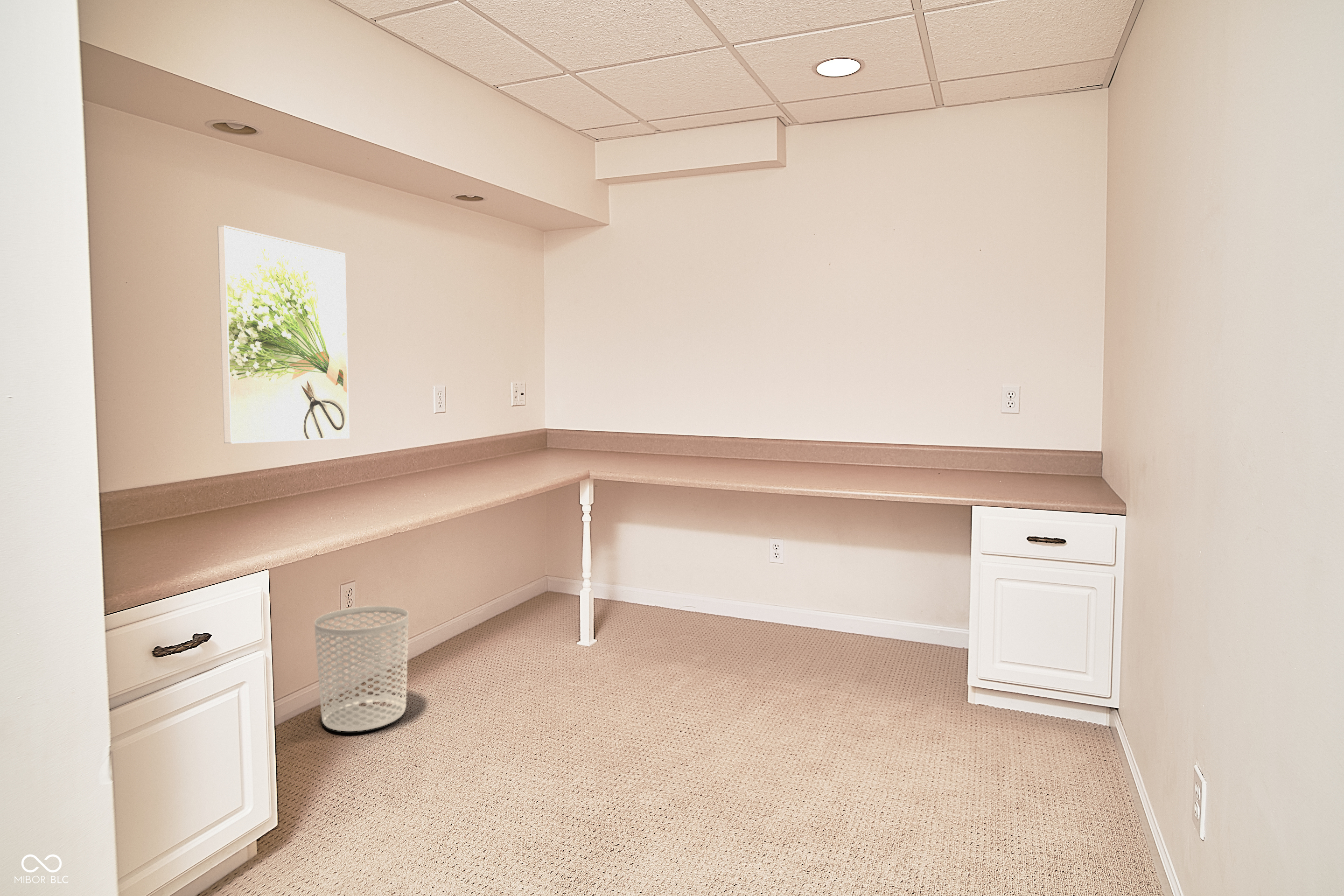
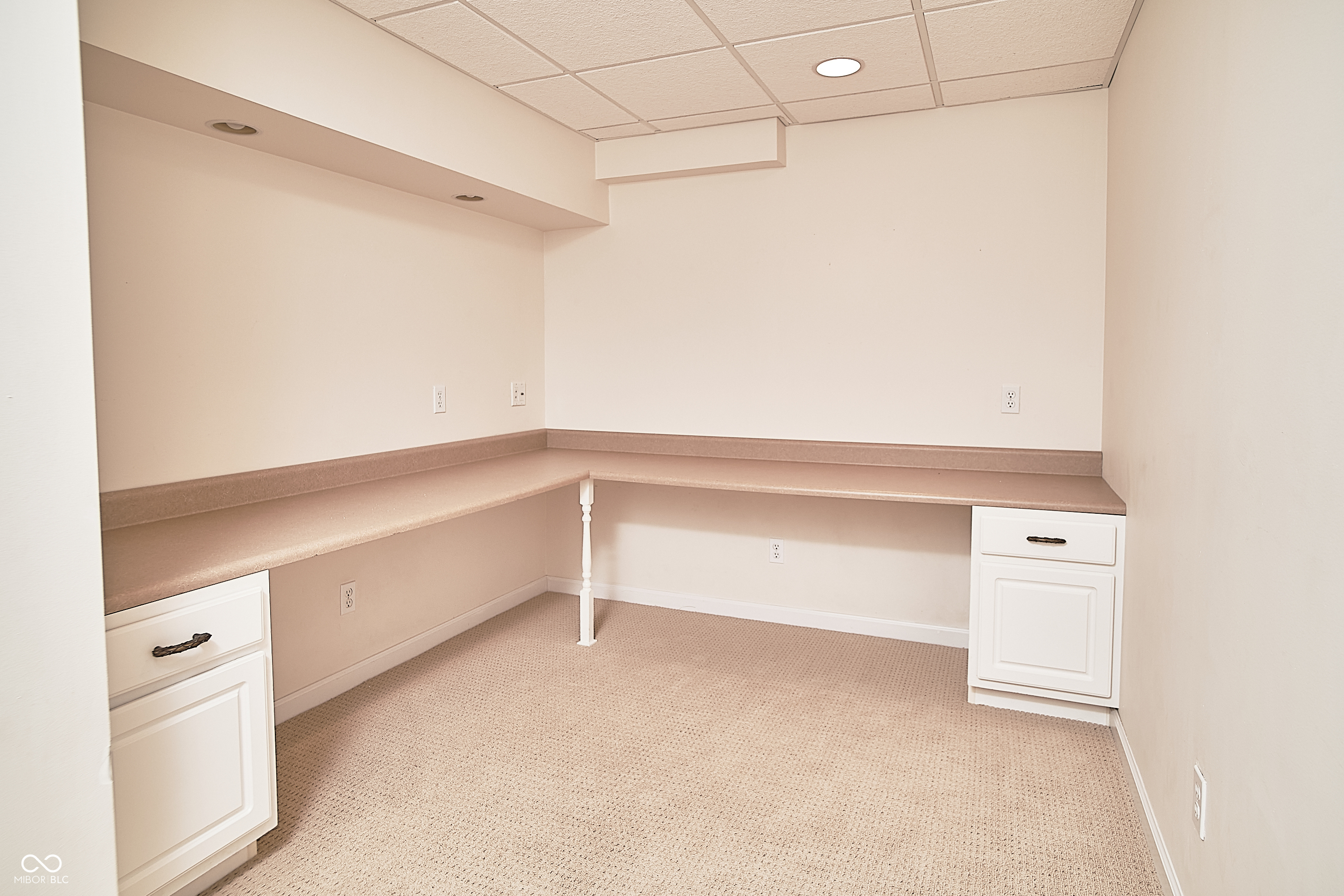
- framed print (289, 341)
- waste bin (364, 667)
